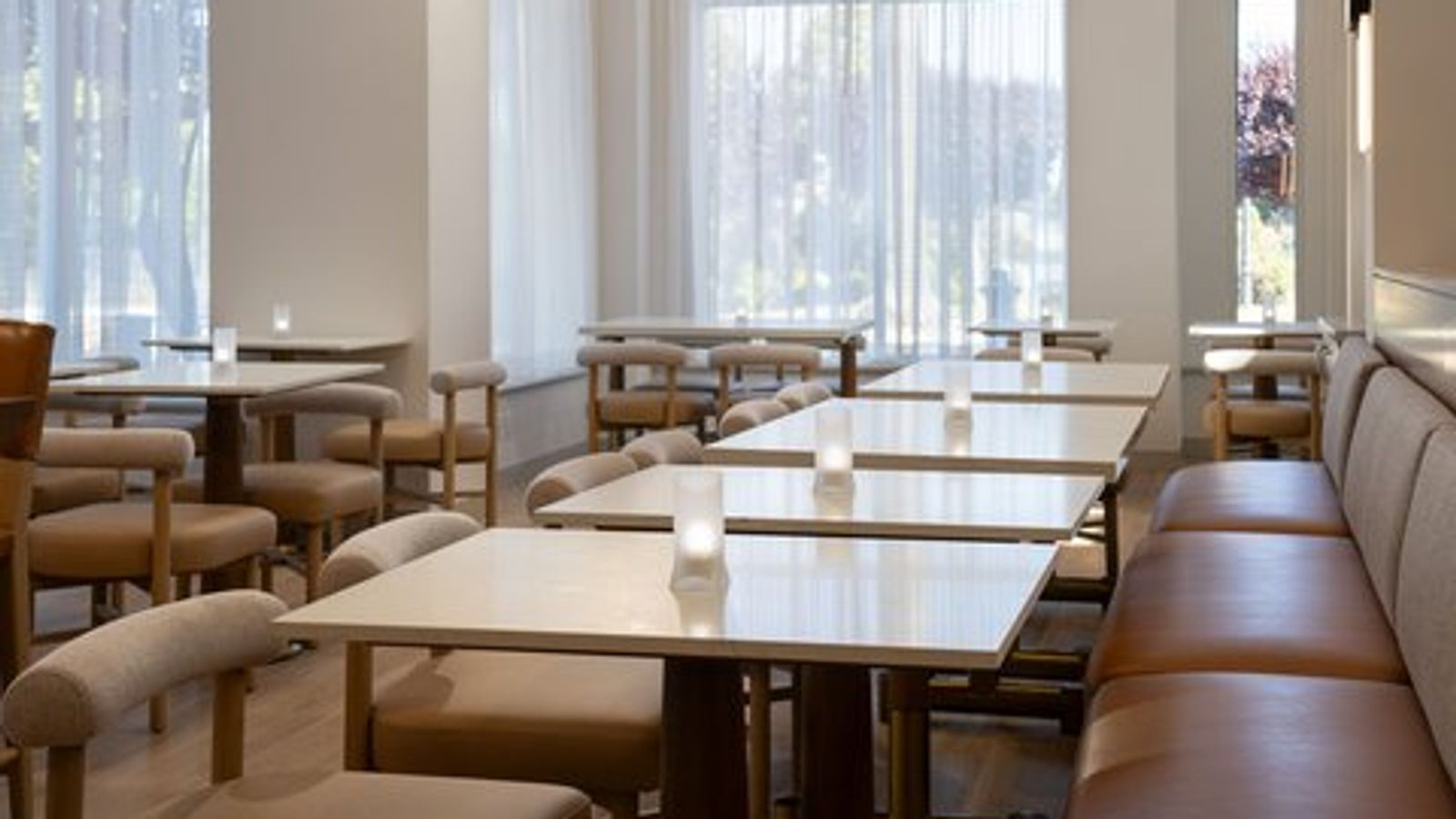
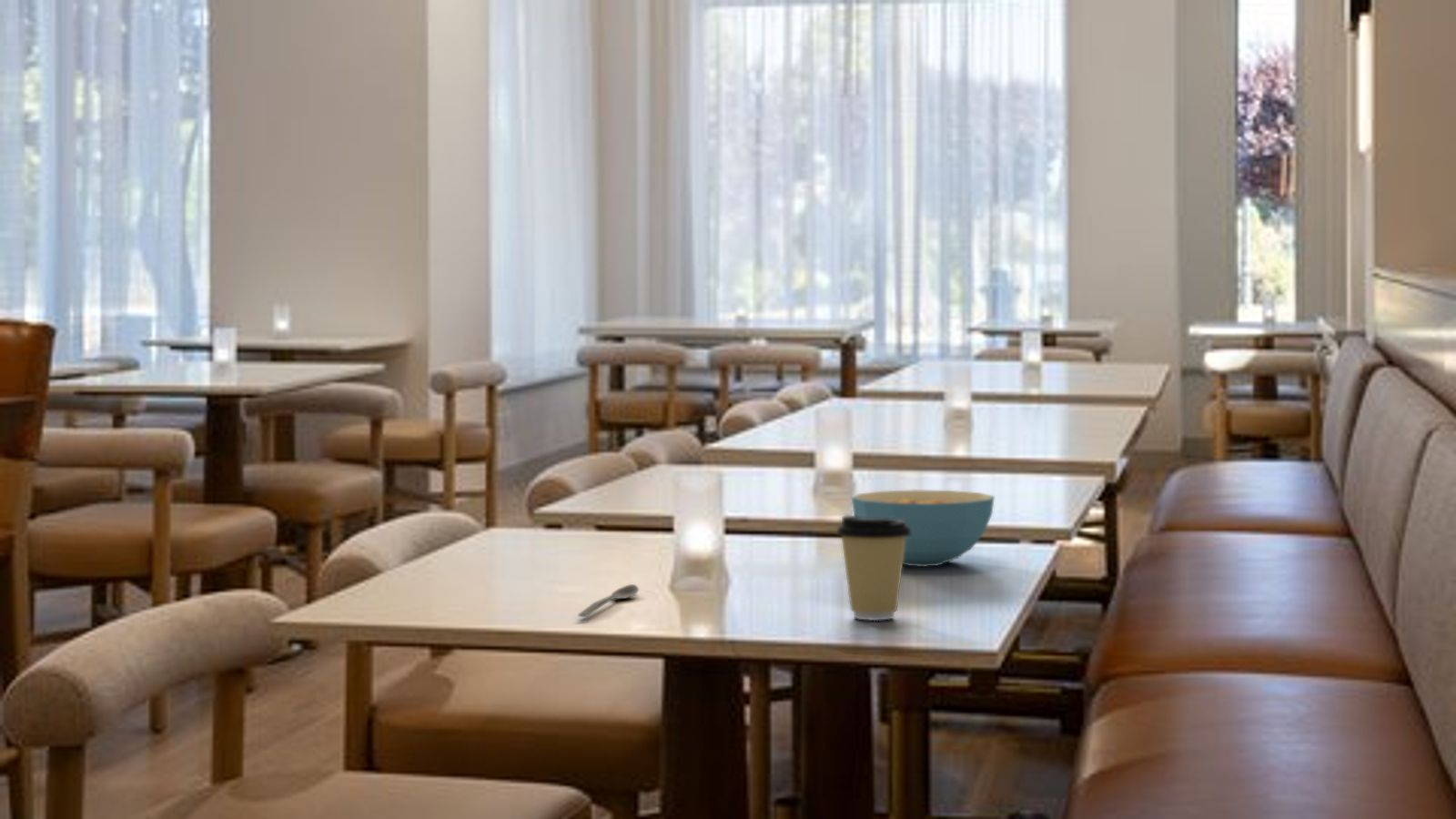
+ coffee cup (874, 567)
+ spoon (608, 600)
+ cereal bowl (923, 531)
